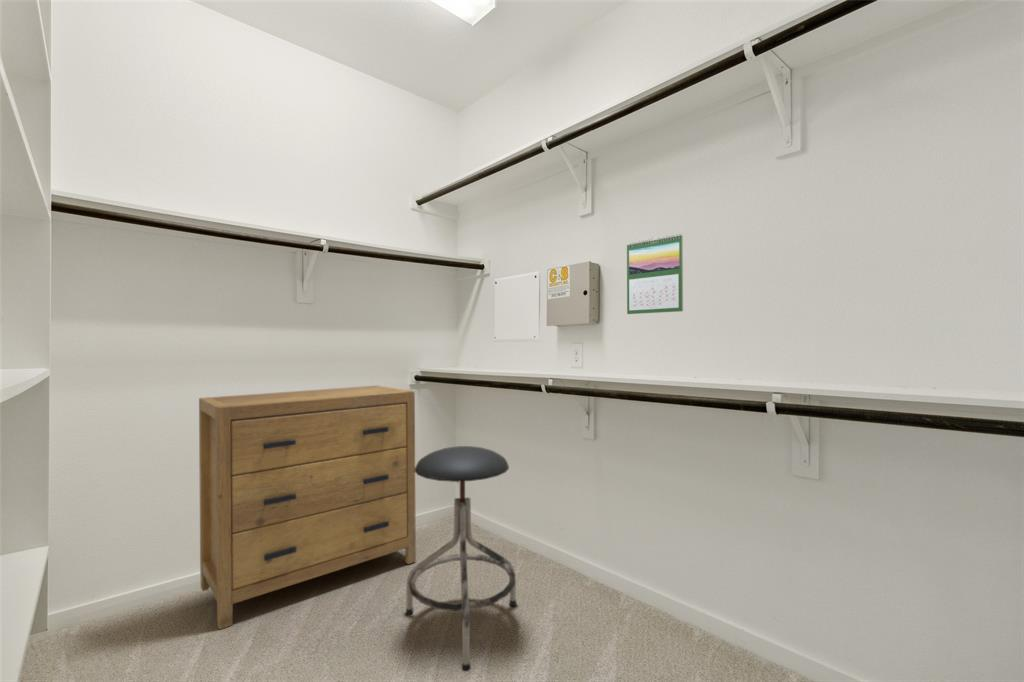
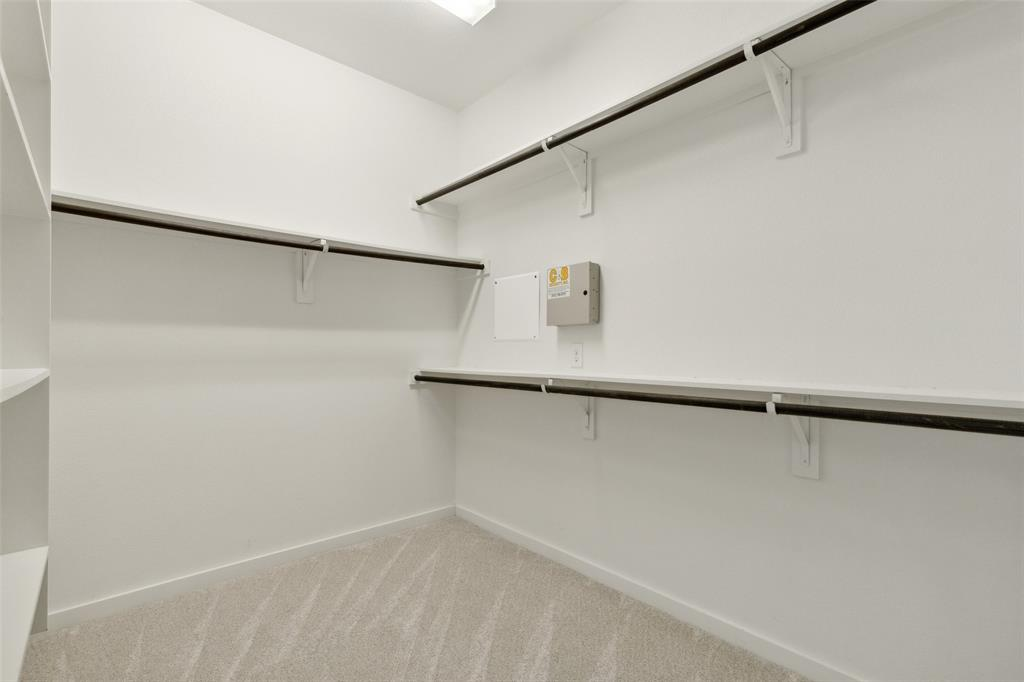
- stool (455, 536)
- dresser (314, 484)
- calendar (653, 274)
